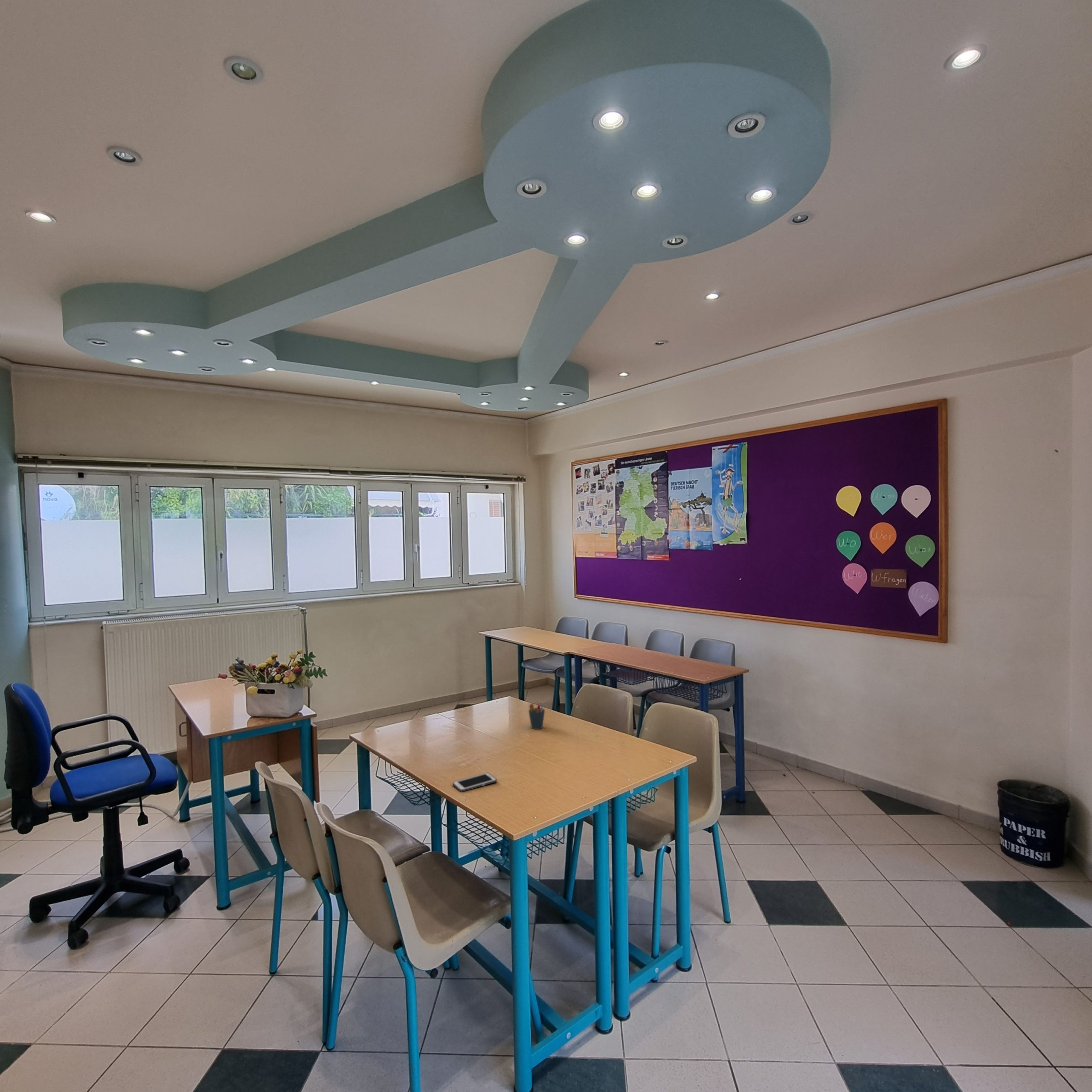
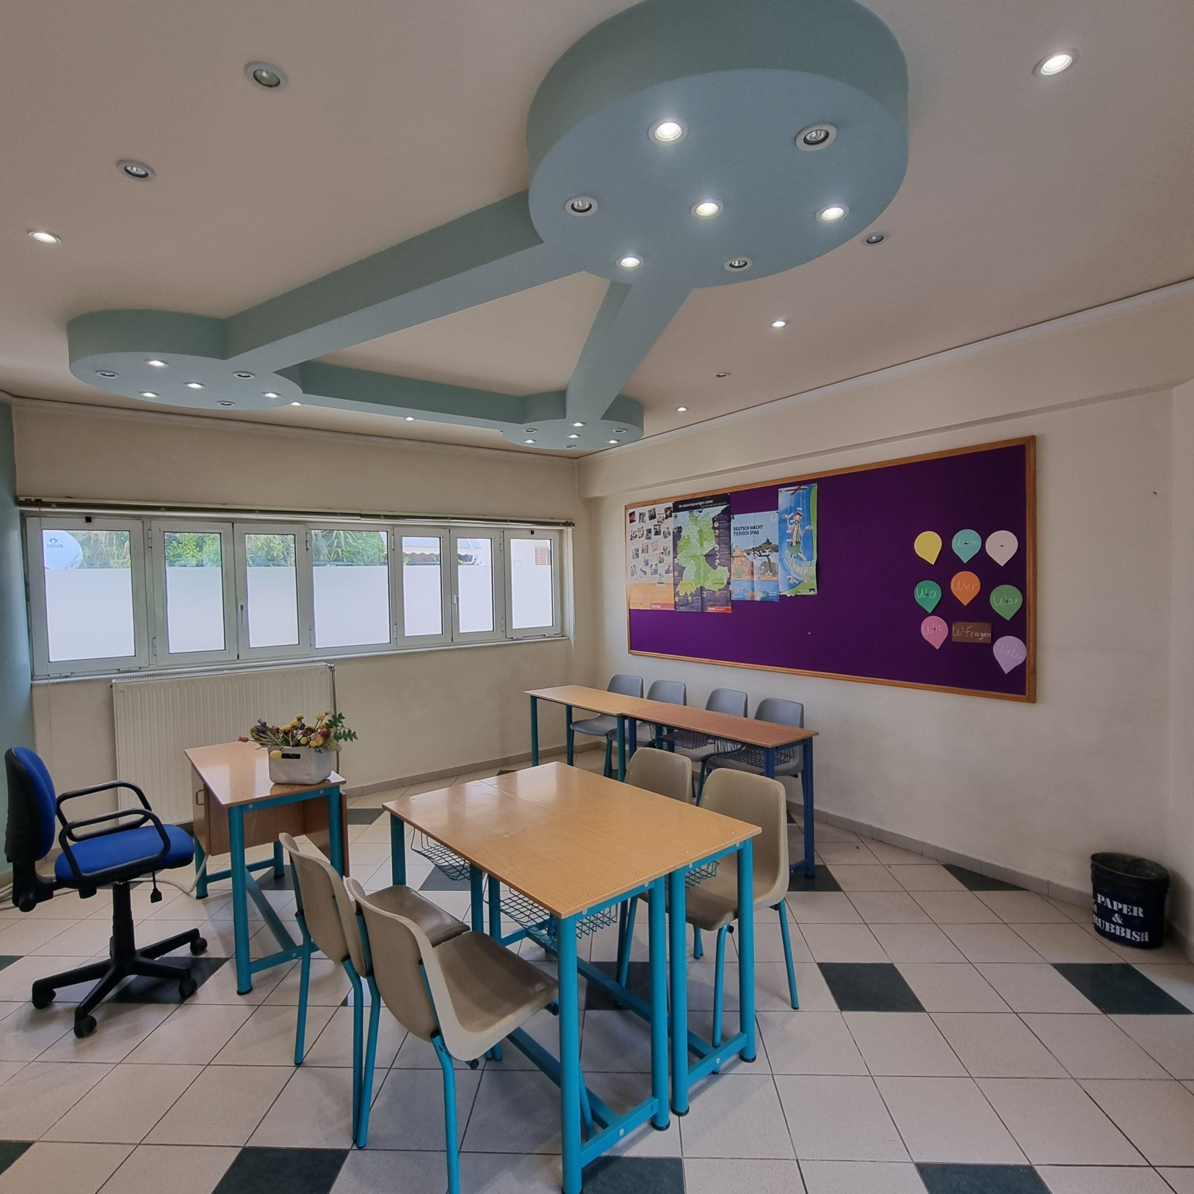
- pen holder (536, 714)
- cell phone (475, 782)
